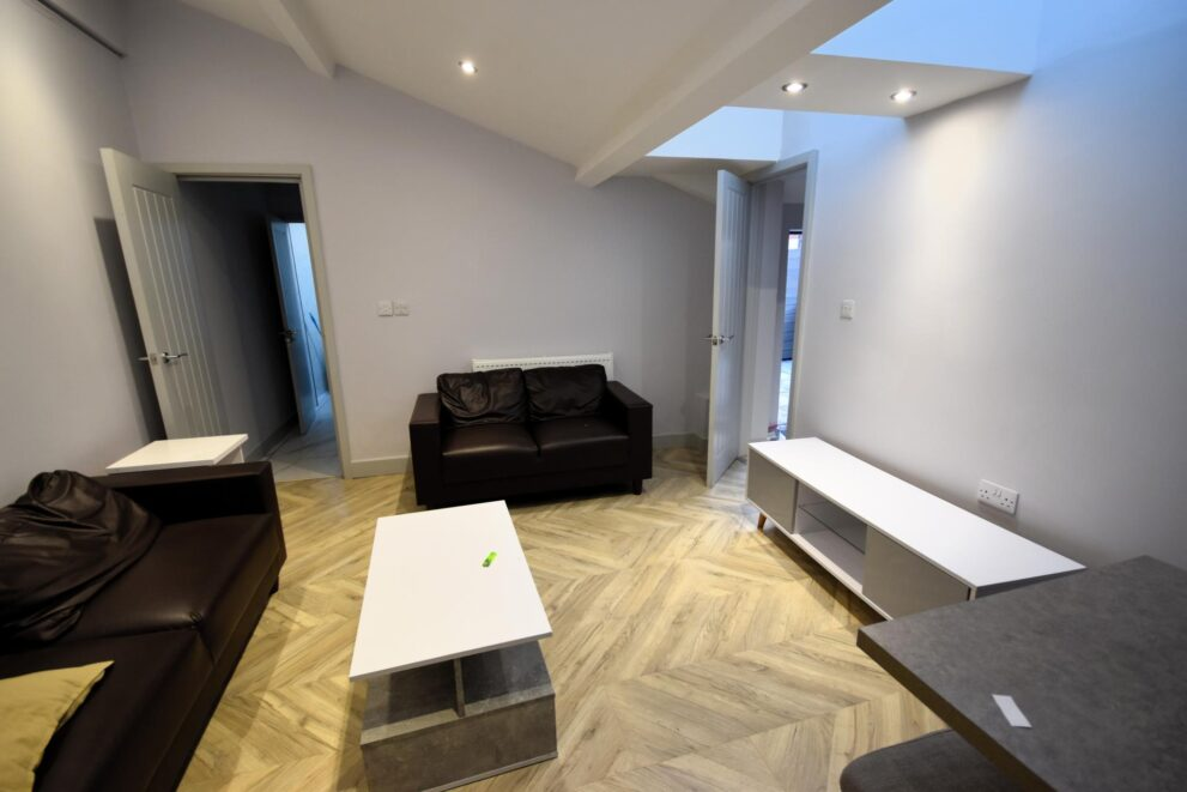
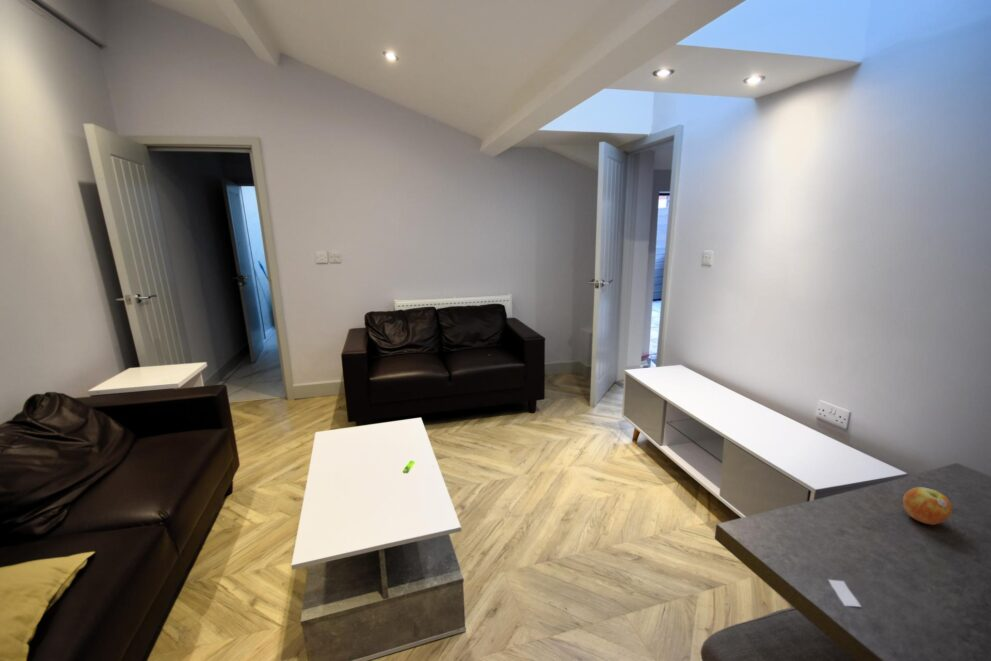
+ apple (927, 505)
